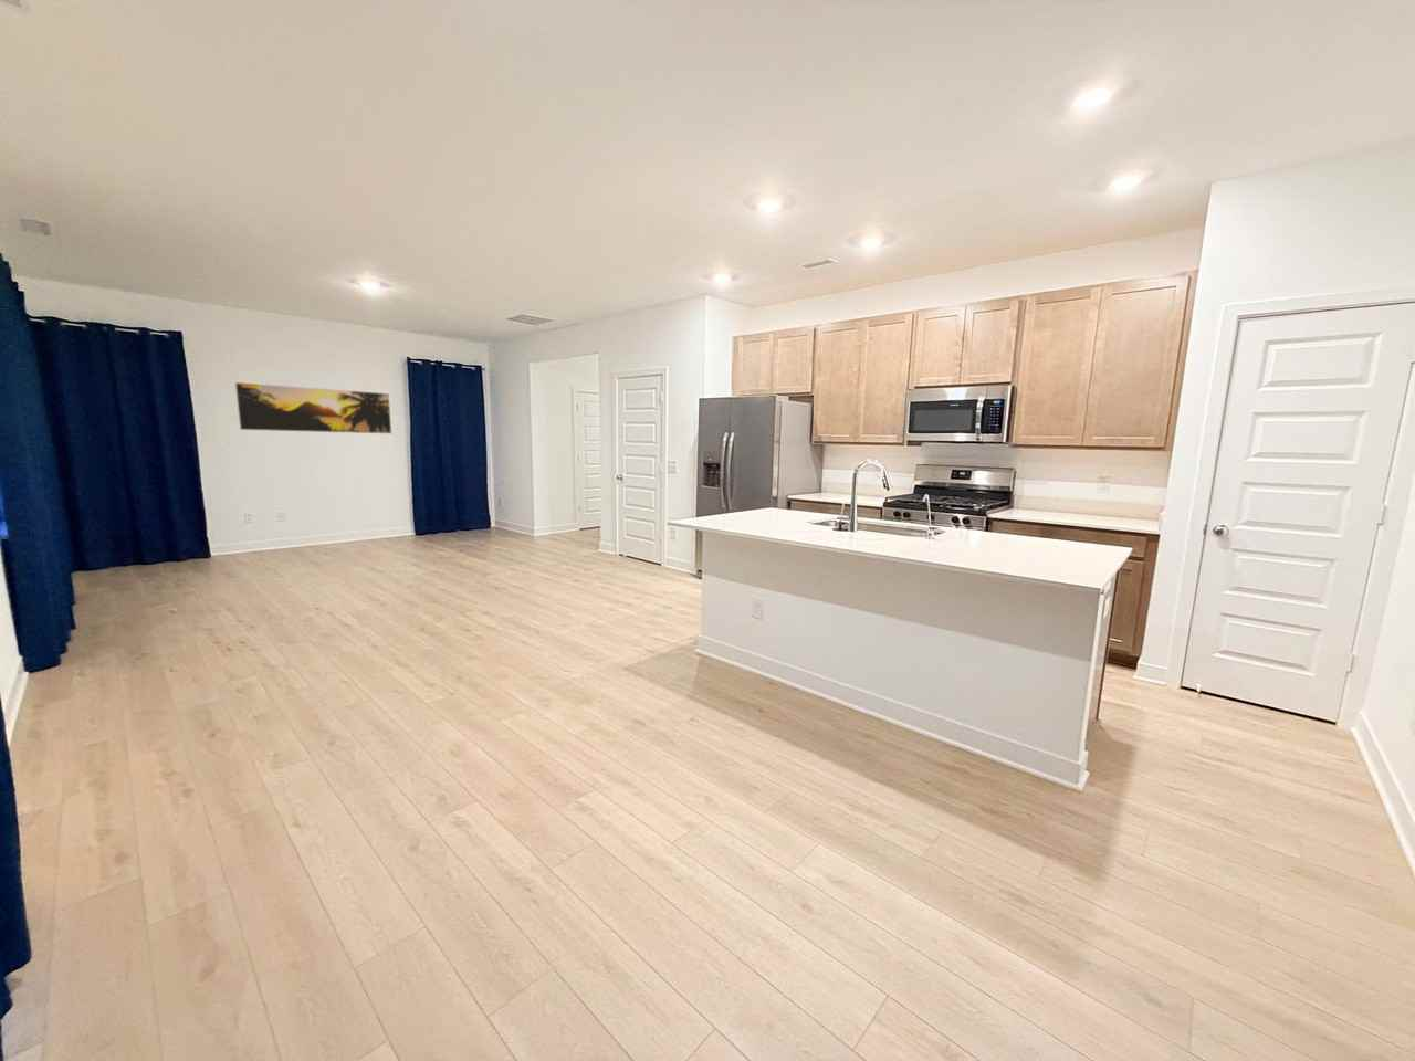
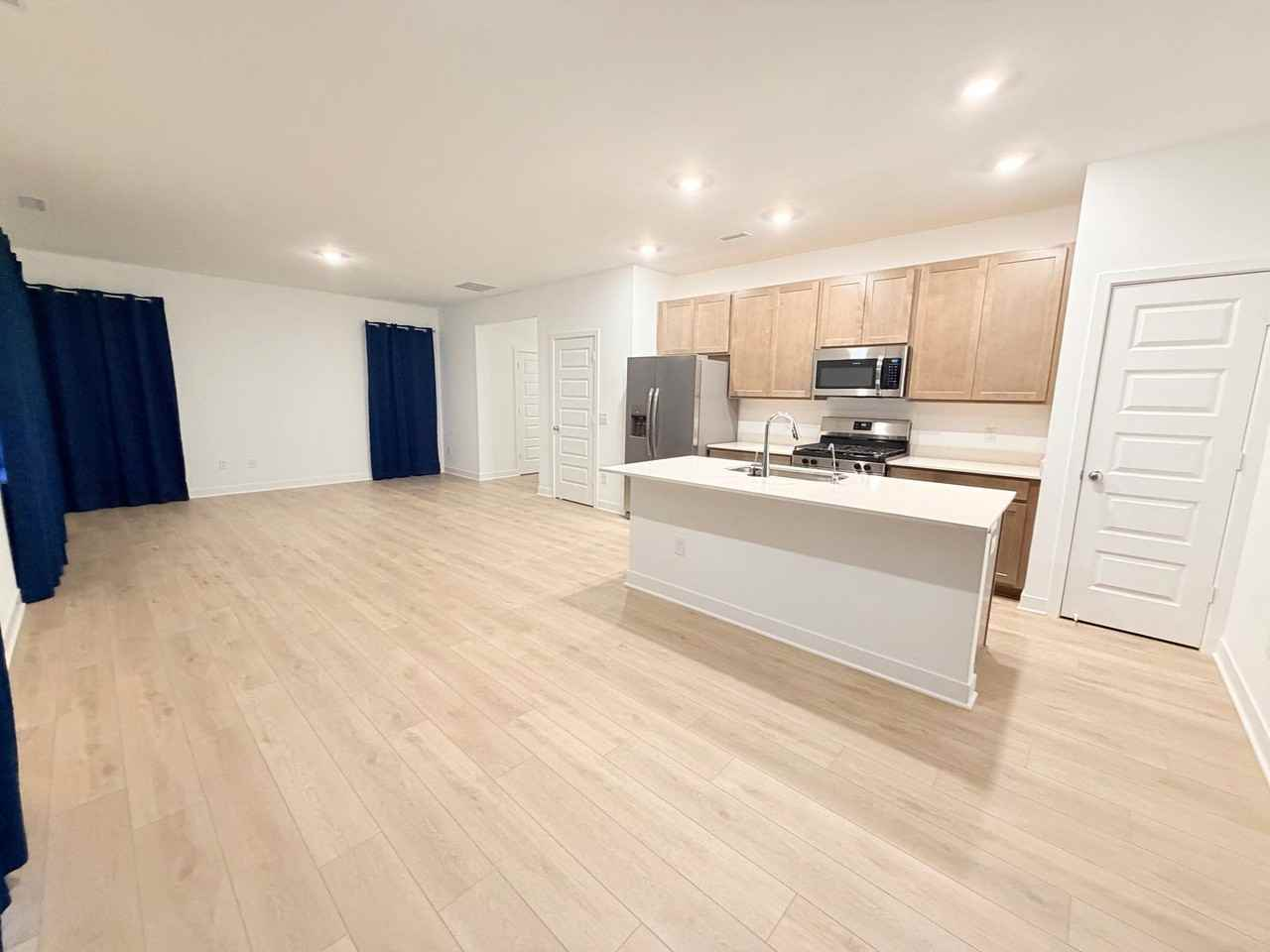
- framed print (320, 410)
